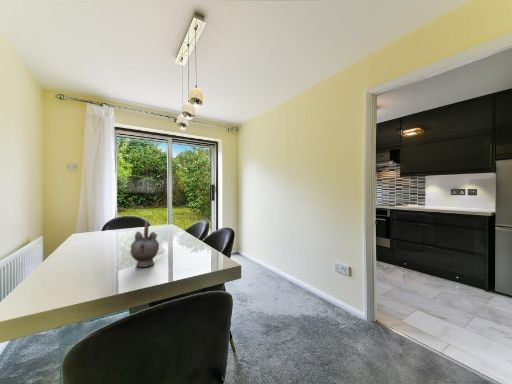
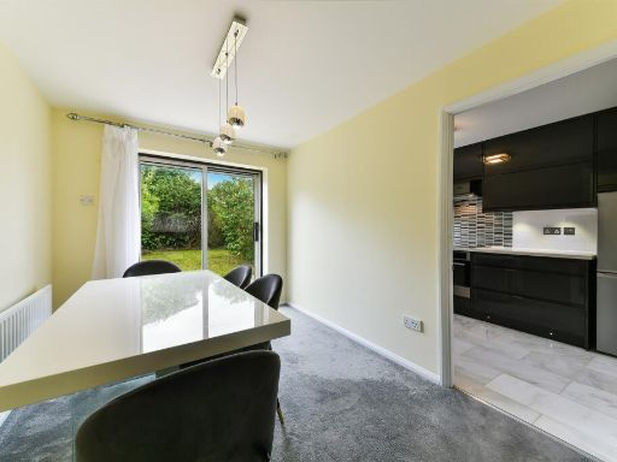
- teapot (144, 243)
